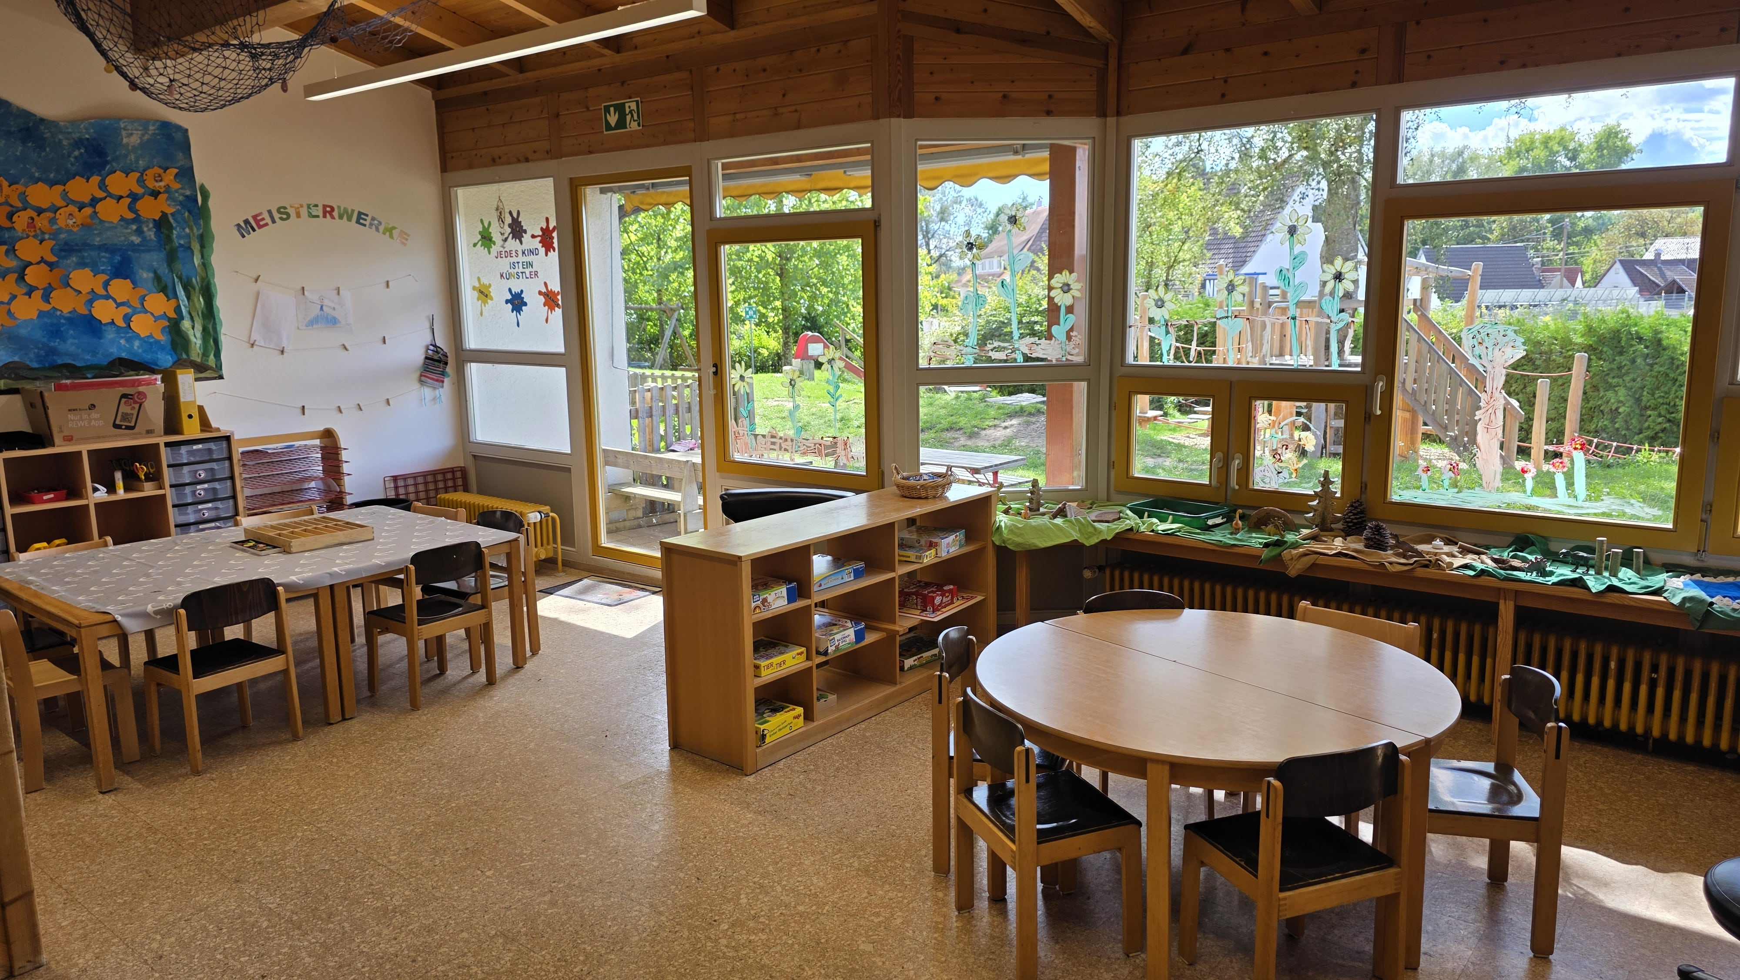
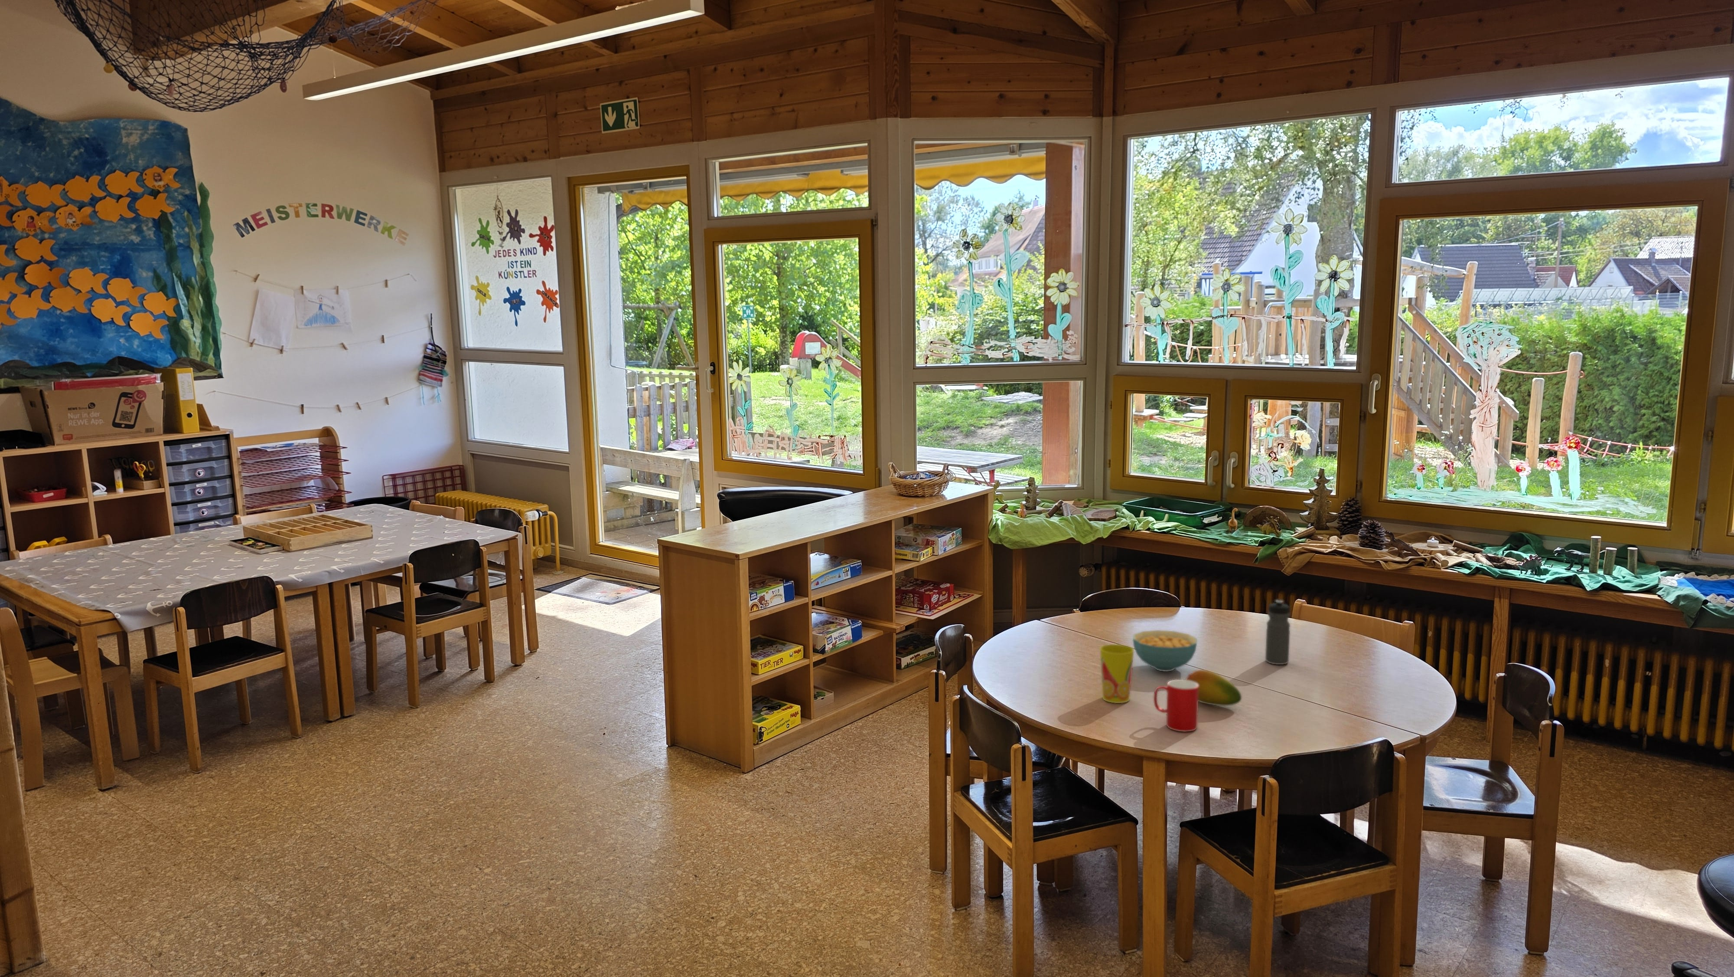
+ water bottle (1278, 631)
+ cereal bowl (1165, 653)
+ cup (1116, 673)
+ fruit (1211, 687)
+ cup (1177, 704)
